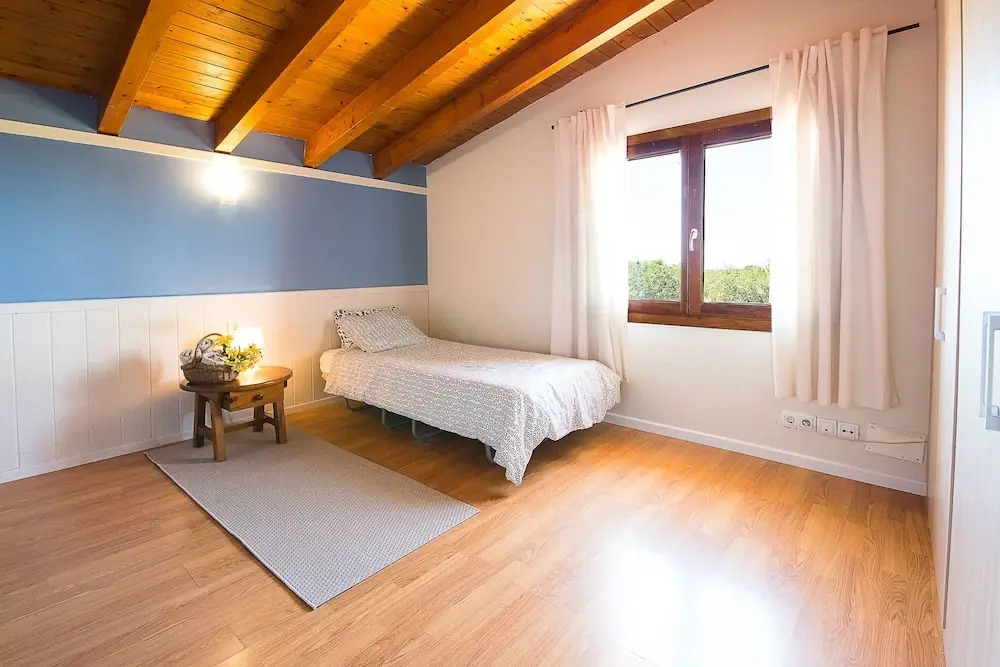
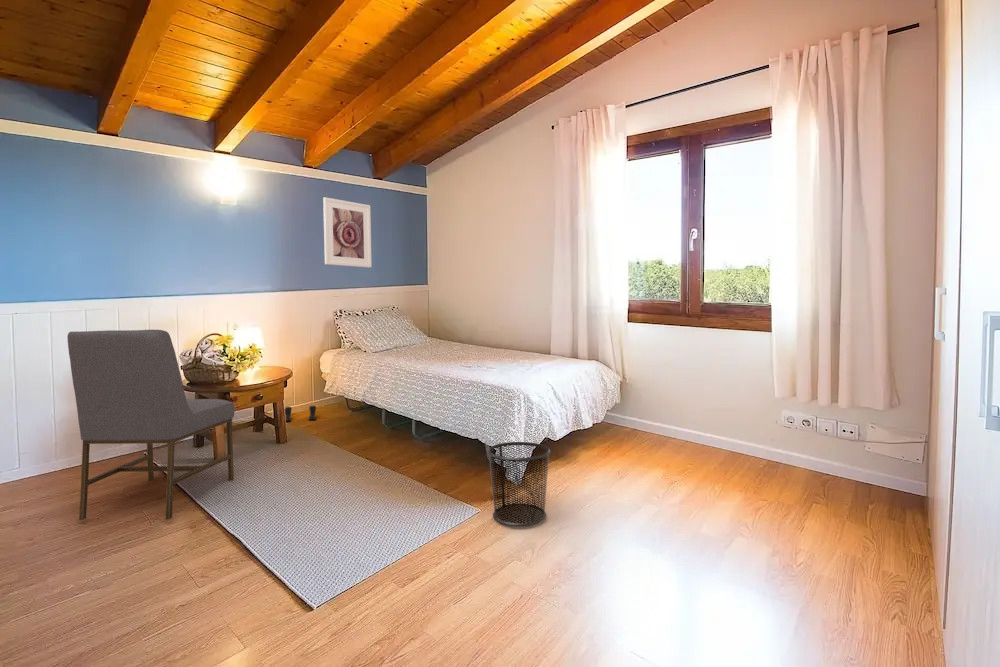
+ waste bin (519, 482)
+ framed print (348, 233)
+ boots (291, 409)
+ chair (156, 415)
